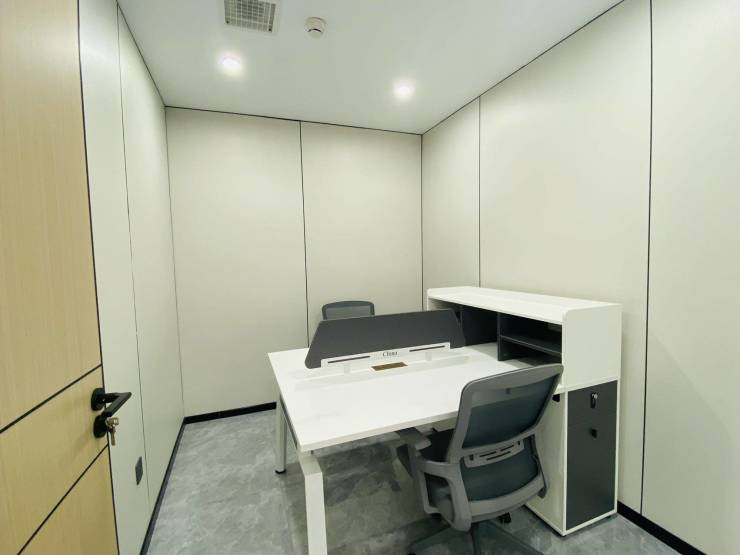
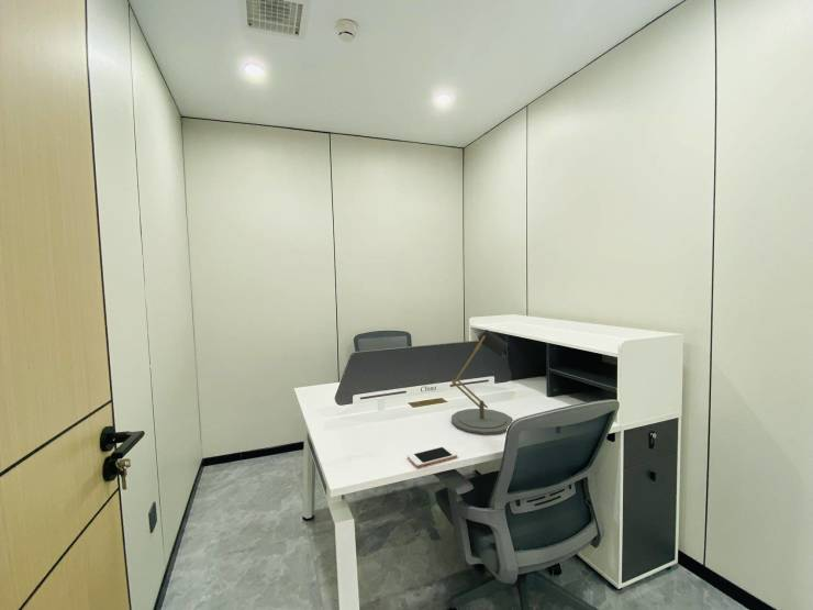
+ desk lamp (466, 366)
+ cell phone (432, 455)
